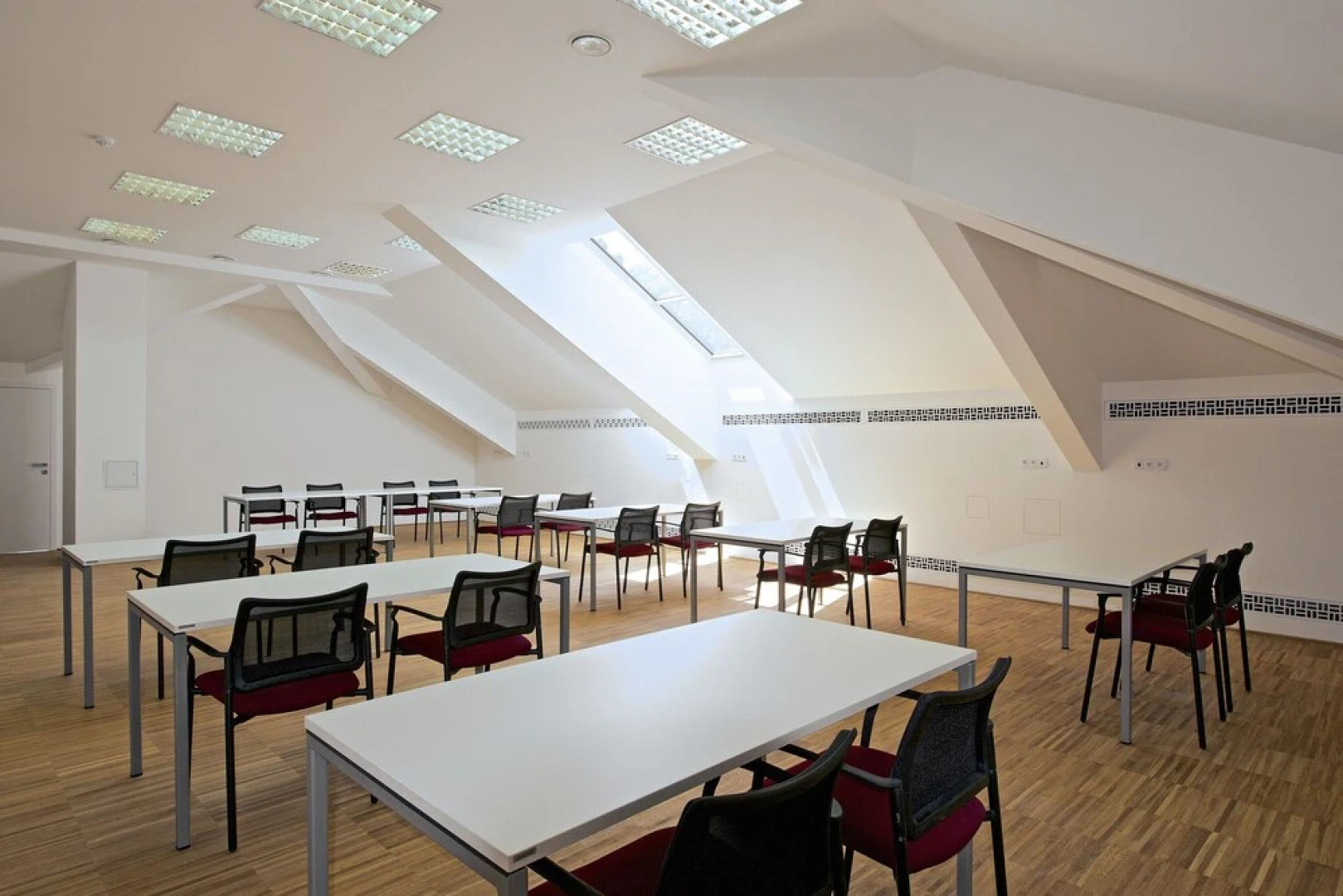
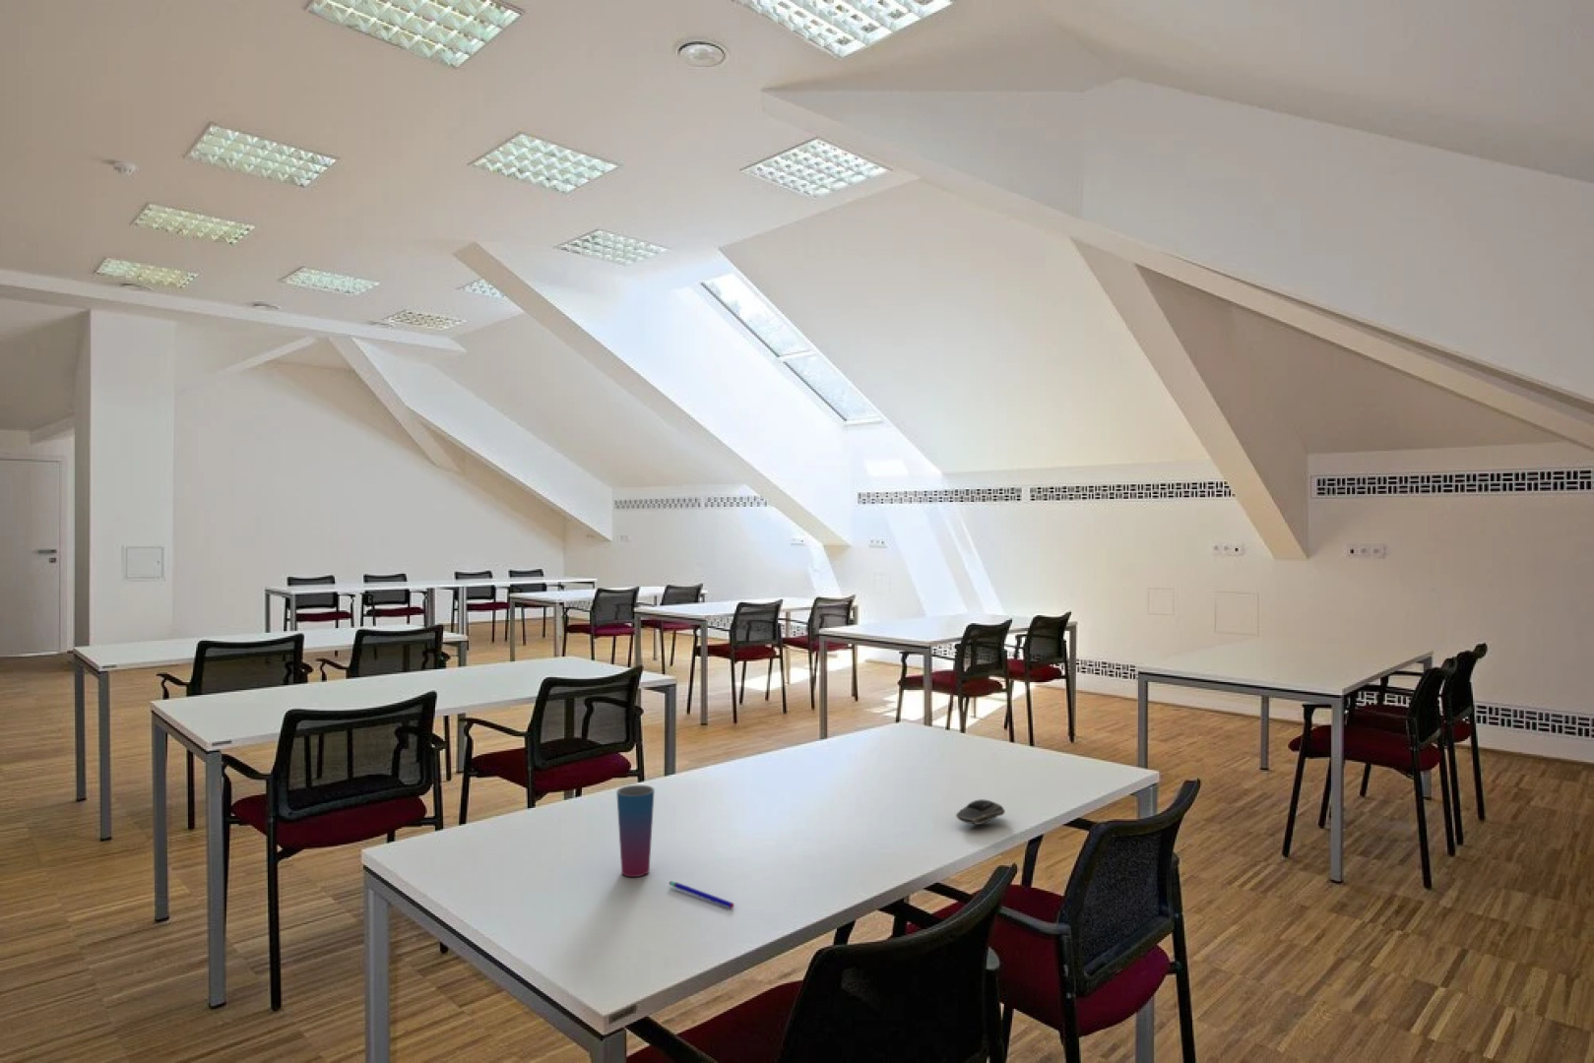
+ computer mouse (979, 811)
+ pen (700, 893)
+ cup (635, 830)
